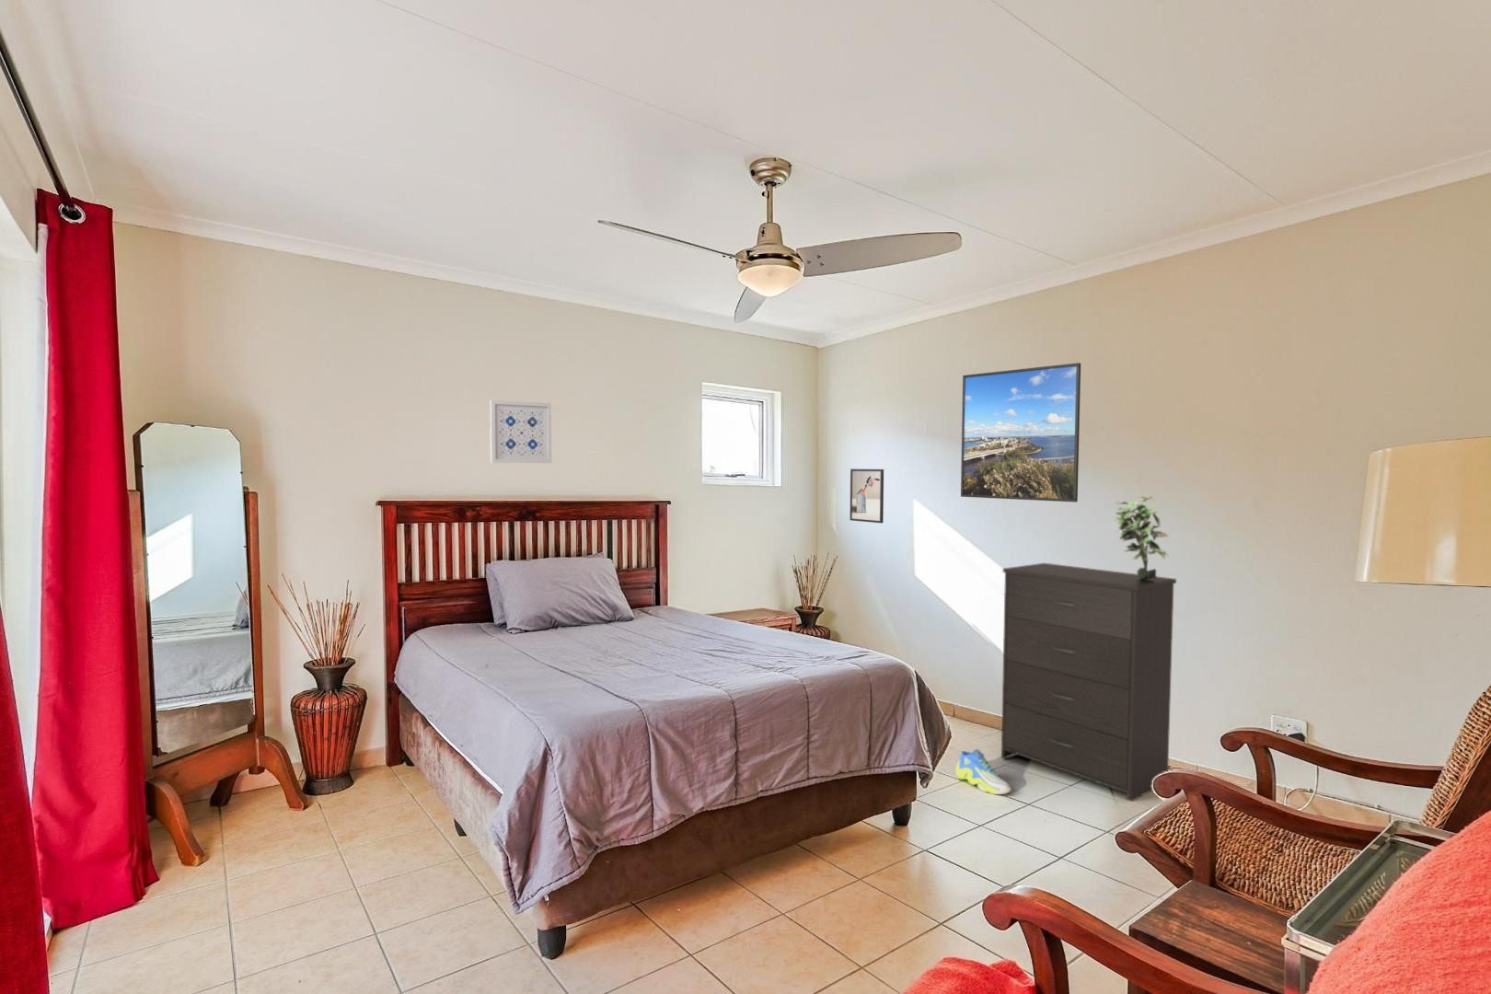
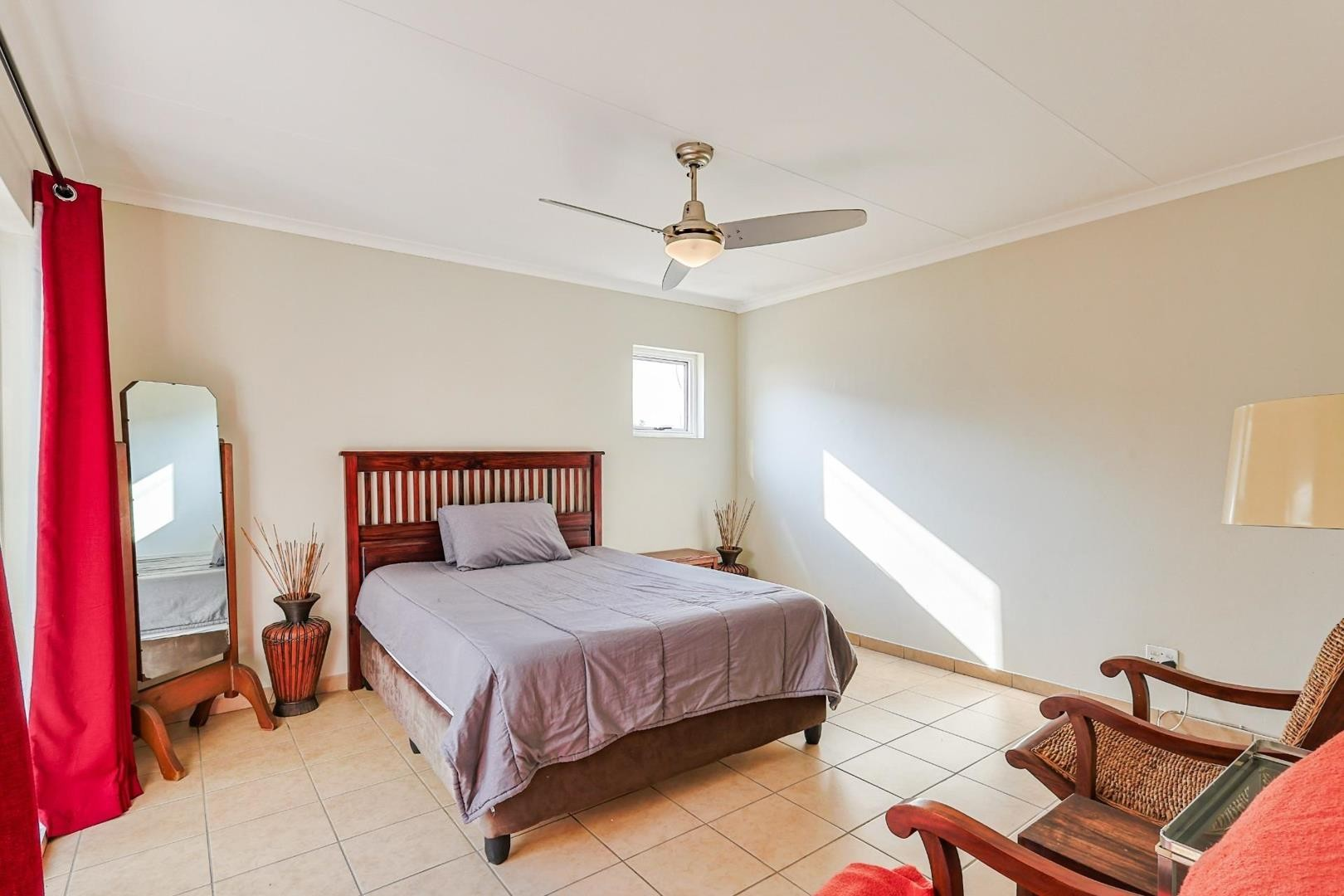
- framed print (1016, 435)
- dresser (1083, 672)
- wall art (521, 432)
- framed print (866, 495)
- potted plant (1139, 537)
- sneaker (981, 770)
